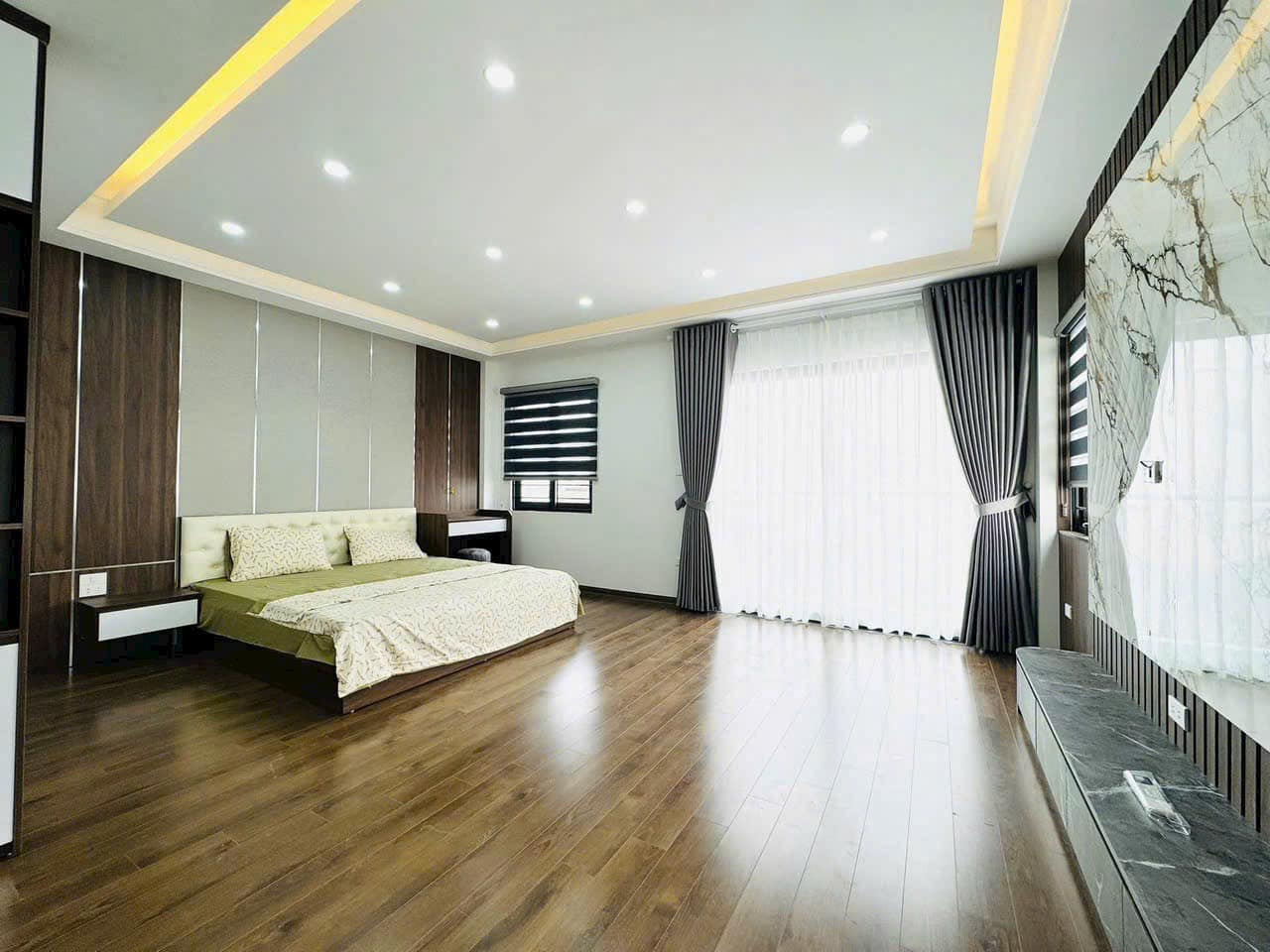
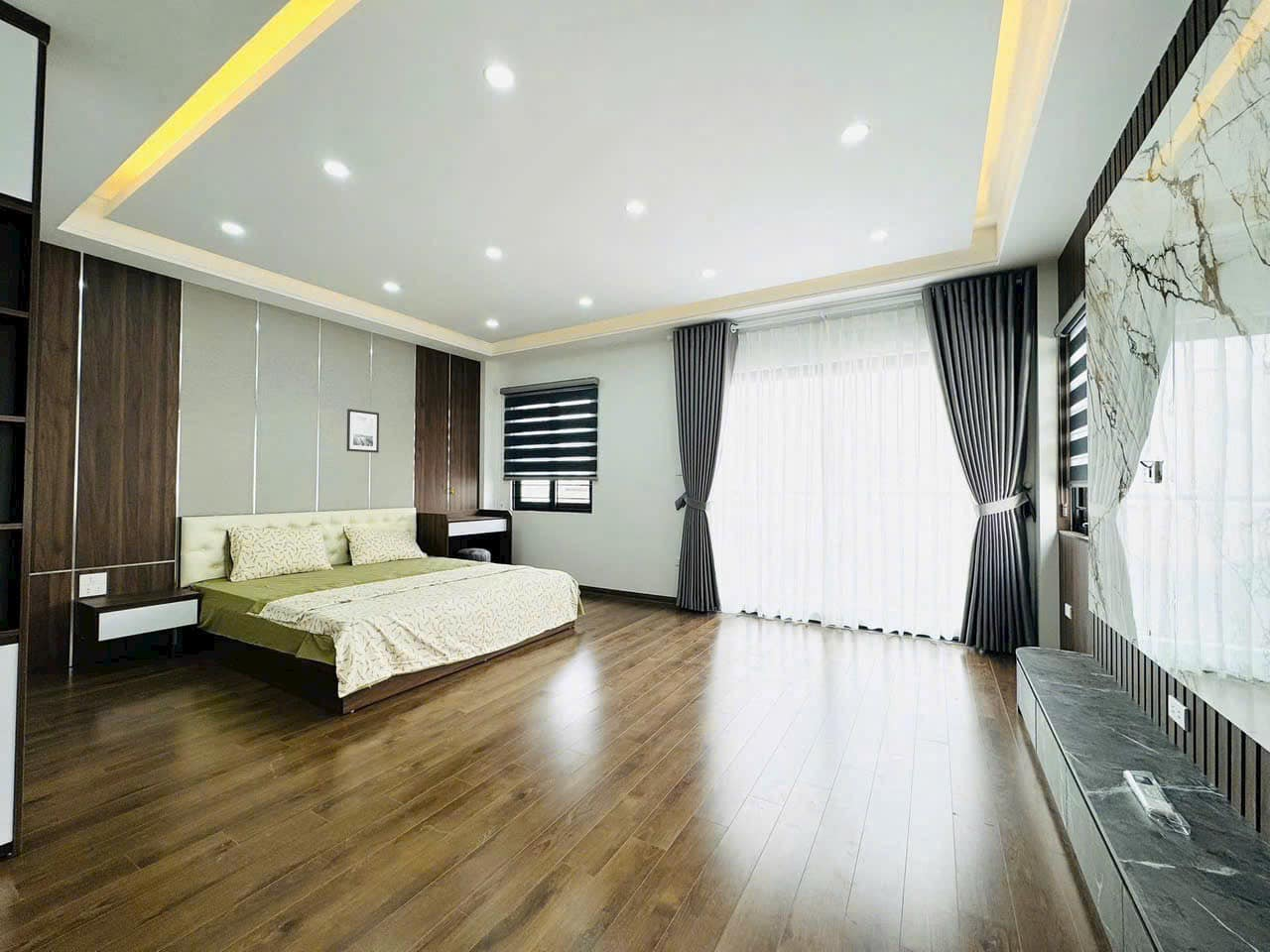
+ wall art (363, 431)
